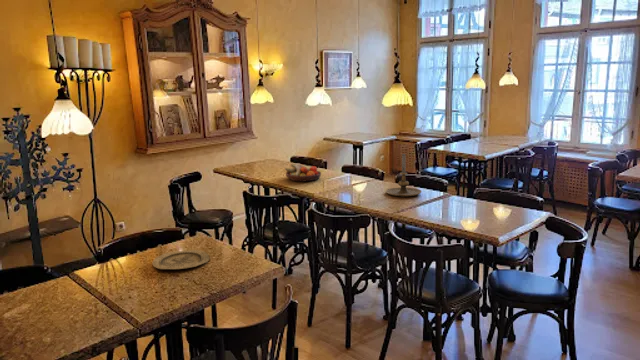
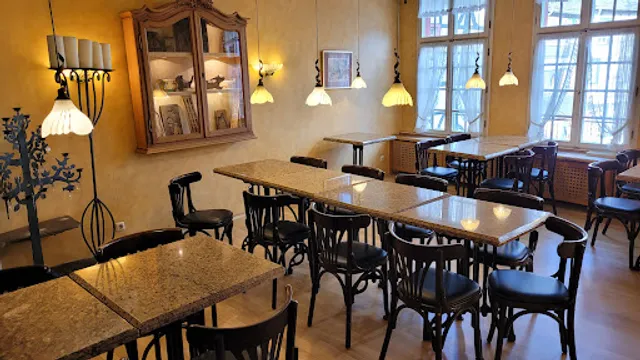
- candle holder (403, 173)
- fruit bowl (303, 171)
- plate (181, 260)
